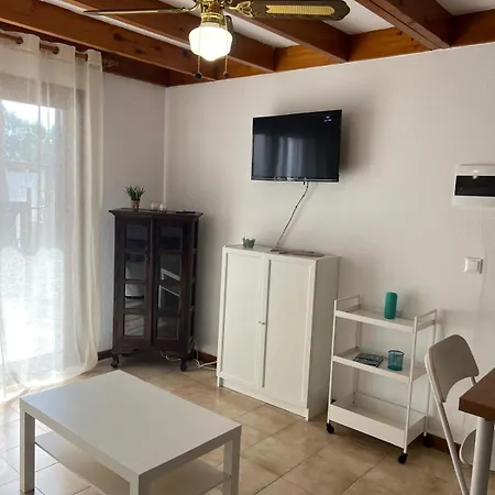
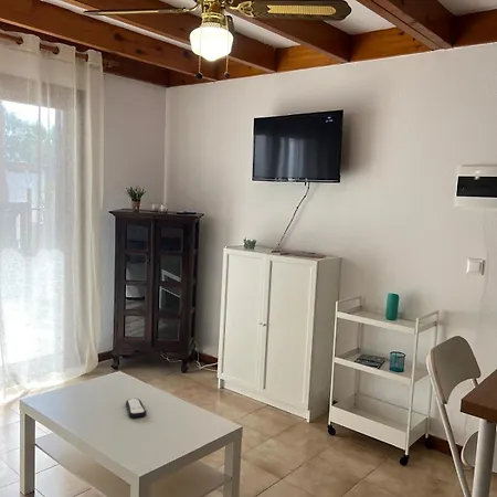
+ remote control (135, 406)
